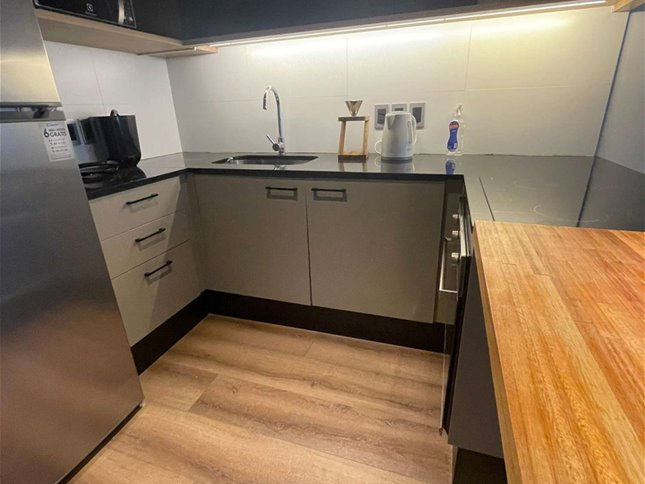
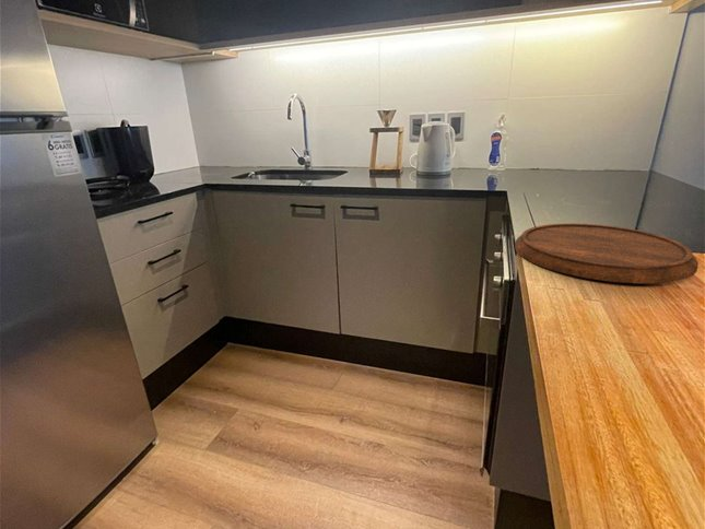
+ cutting board (598, 247)
